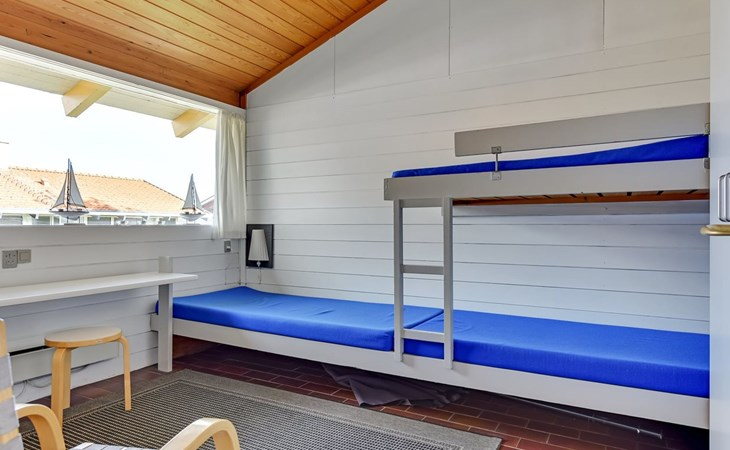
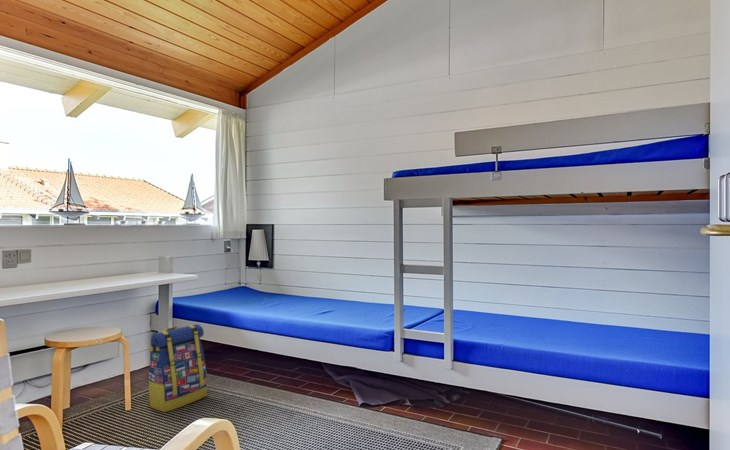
+ backpack (177, 364)
